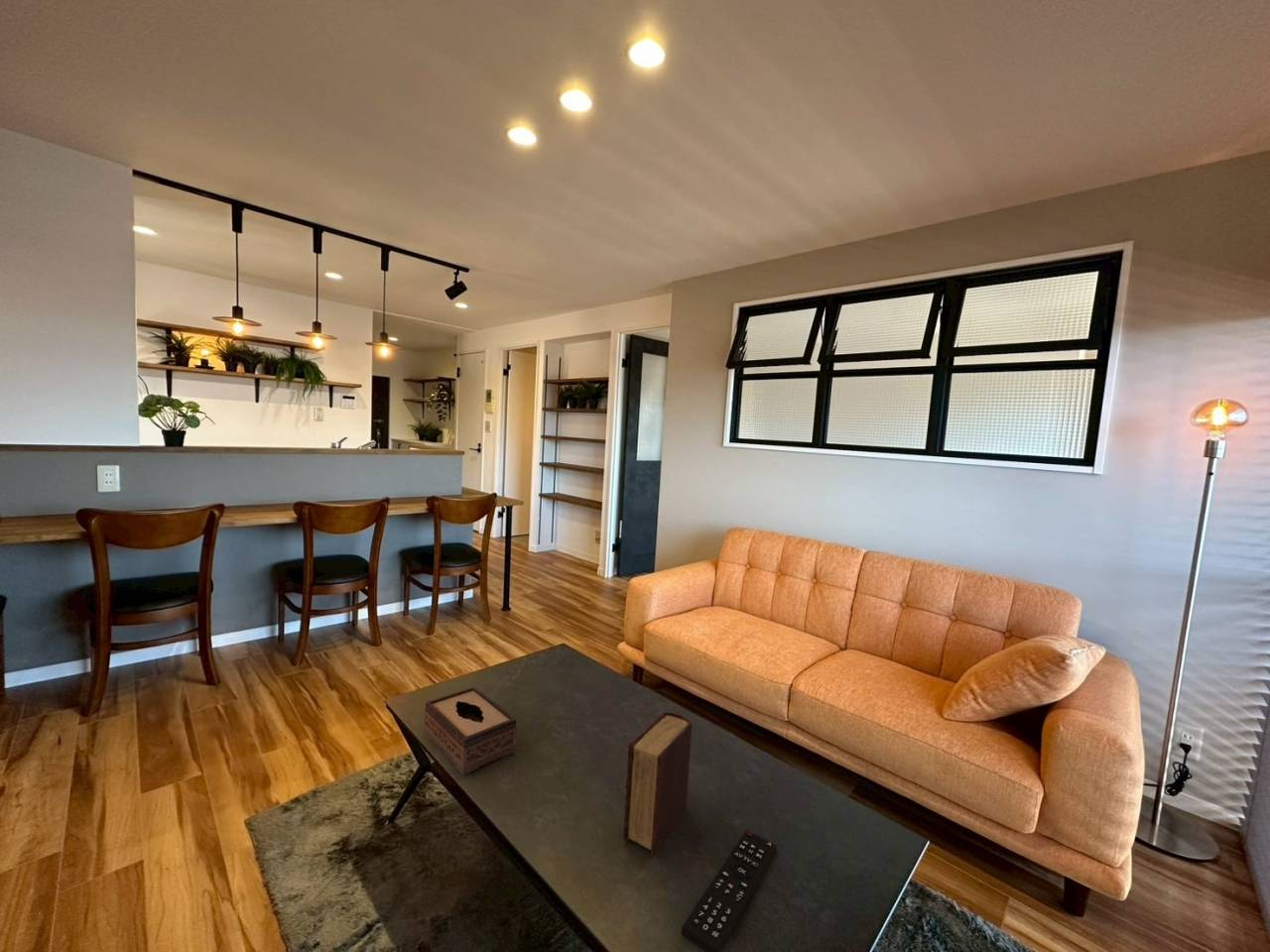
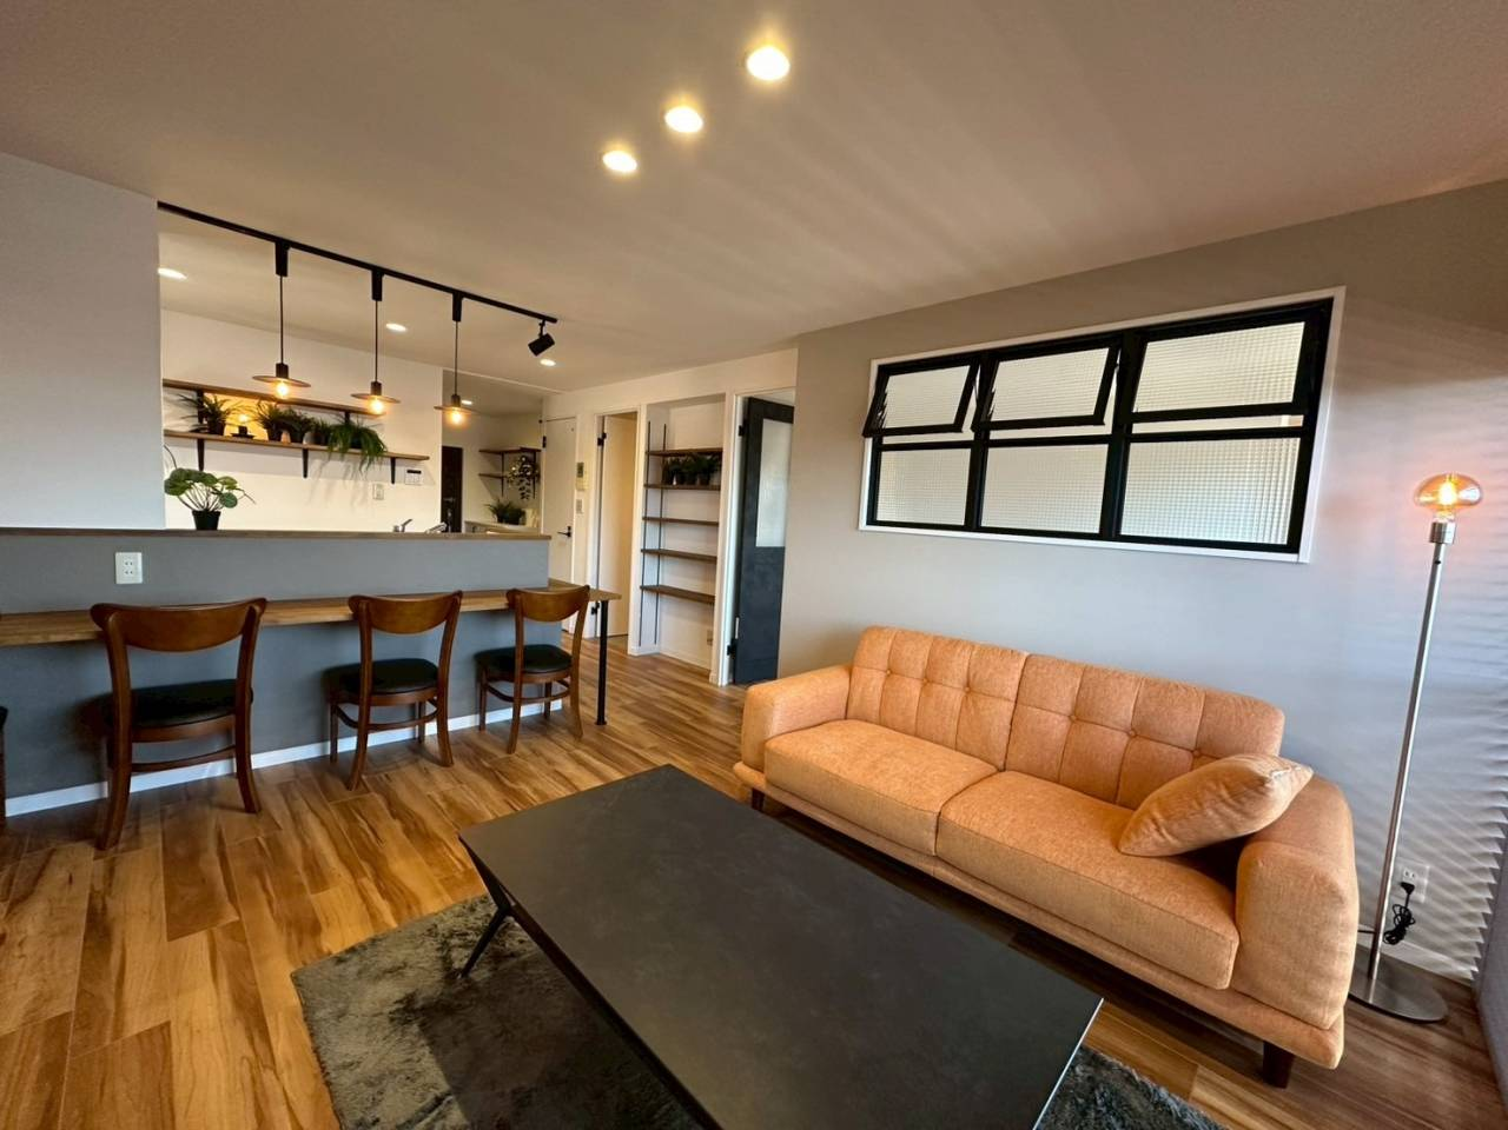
- tissue box (469, 726)
- diary (660, 776)
- remote control (733, 884)
